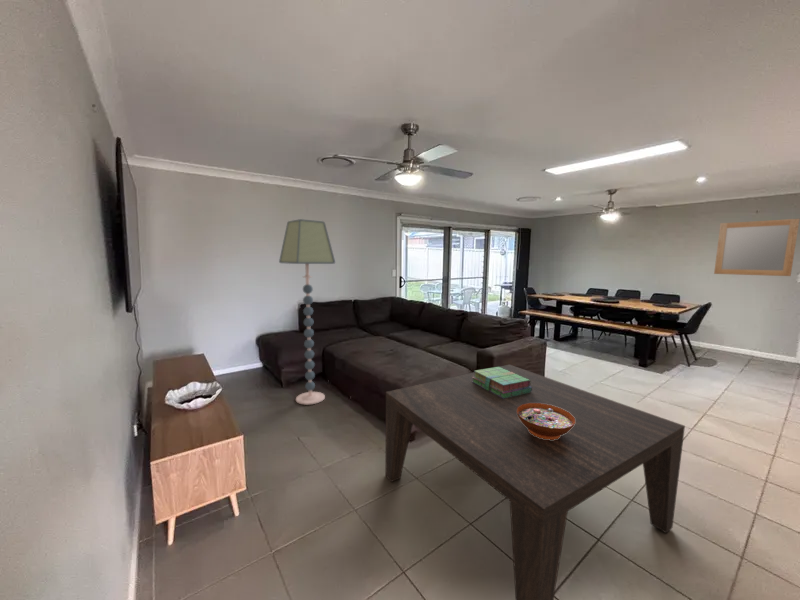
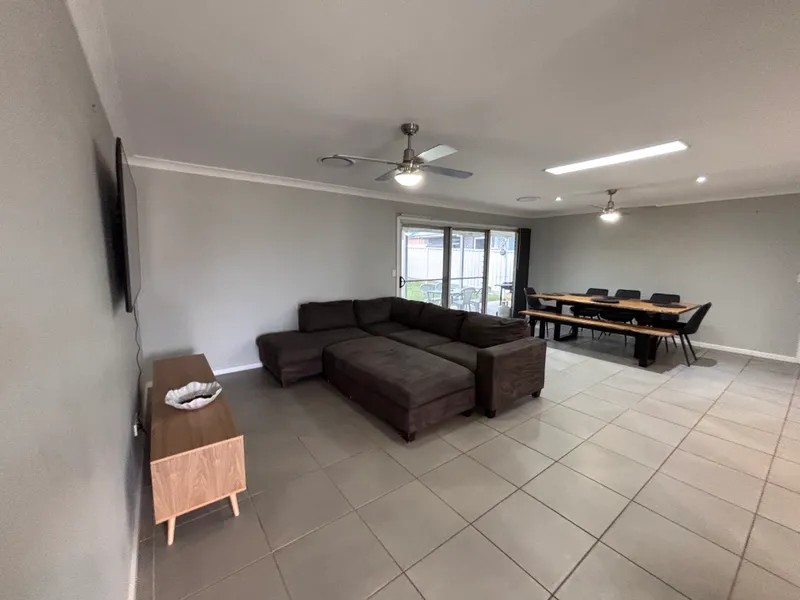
- decorative bowl (544, 422)
- home mirror (753, 248)
- floor lamp (308, 312)
- coffee table (517, 454)
- stack of books (501, 380)
